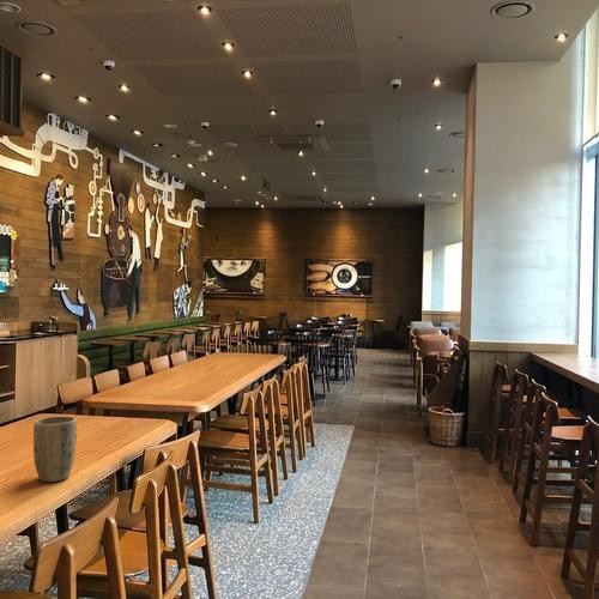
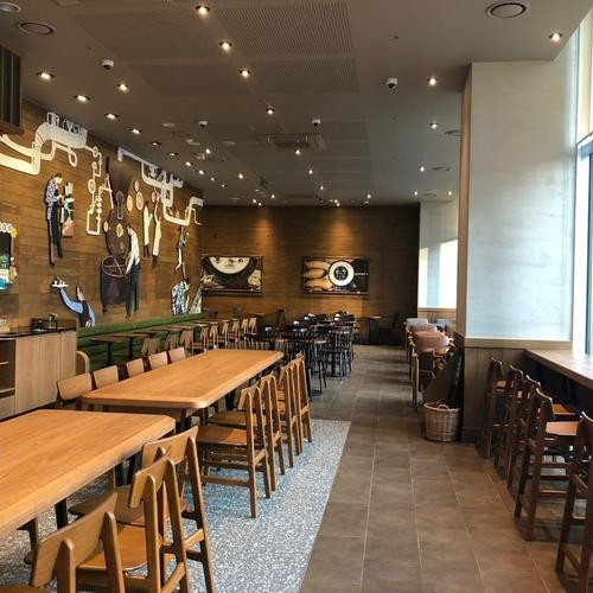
- plant pot (55, 448)
